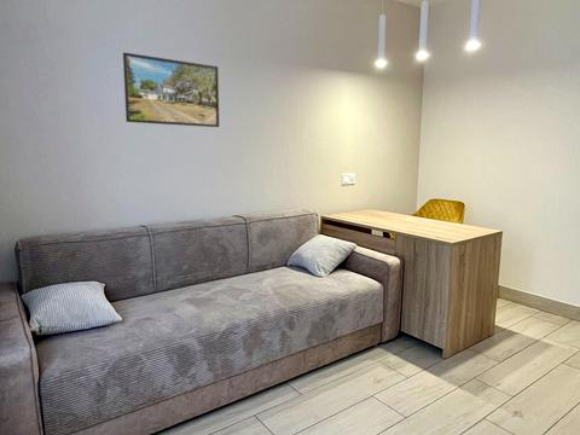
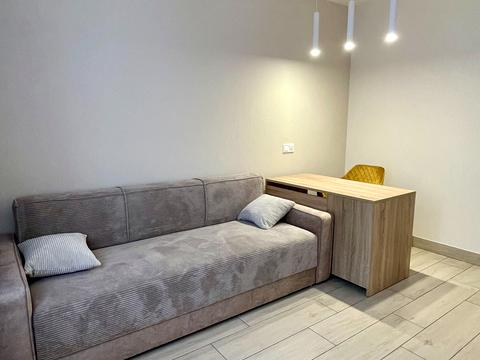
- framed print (174, 92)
